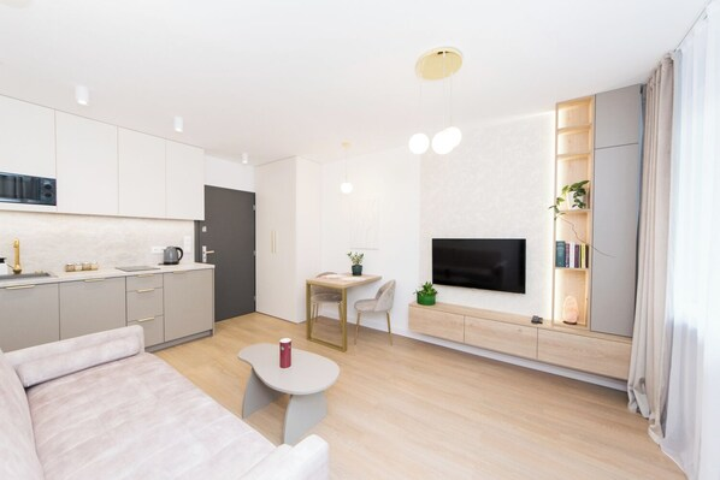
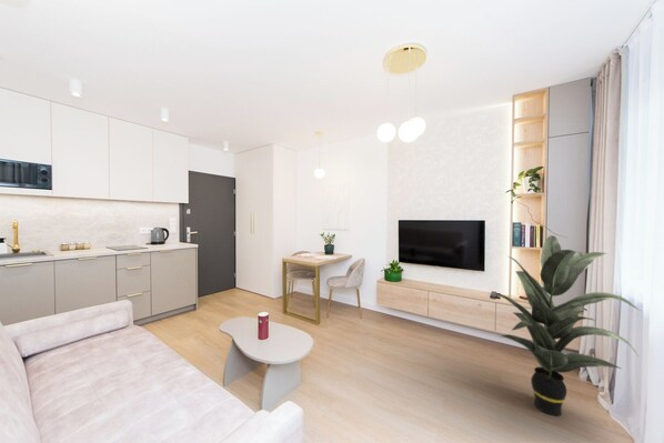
+ indoor plant (555, 322)
